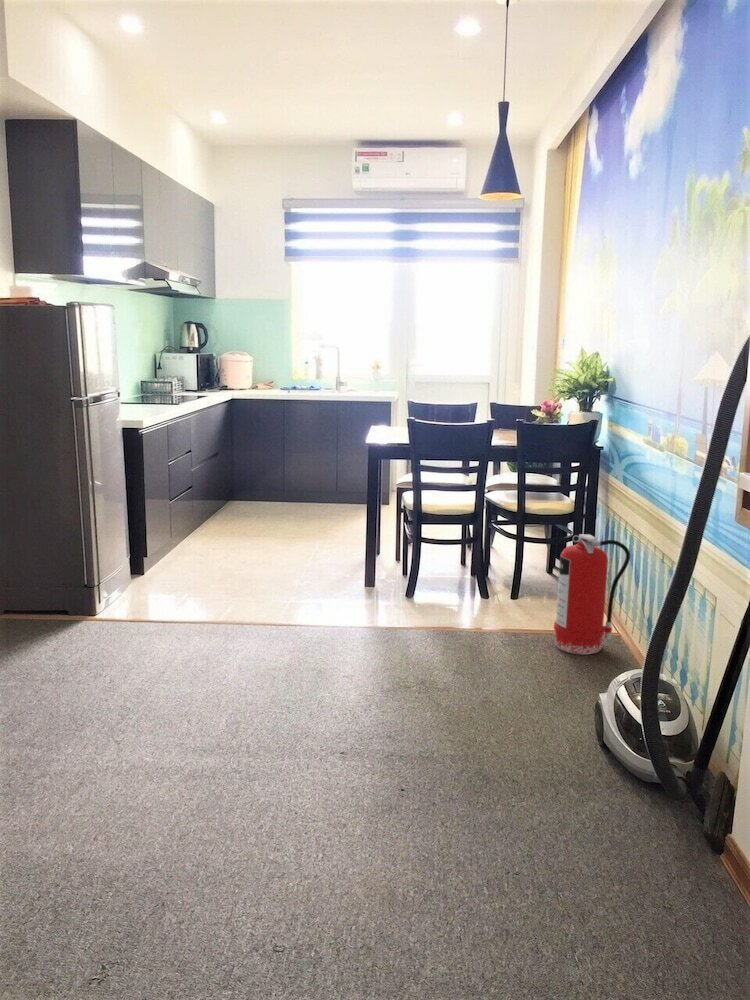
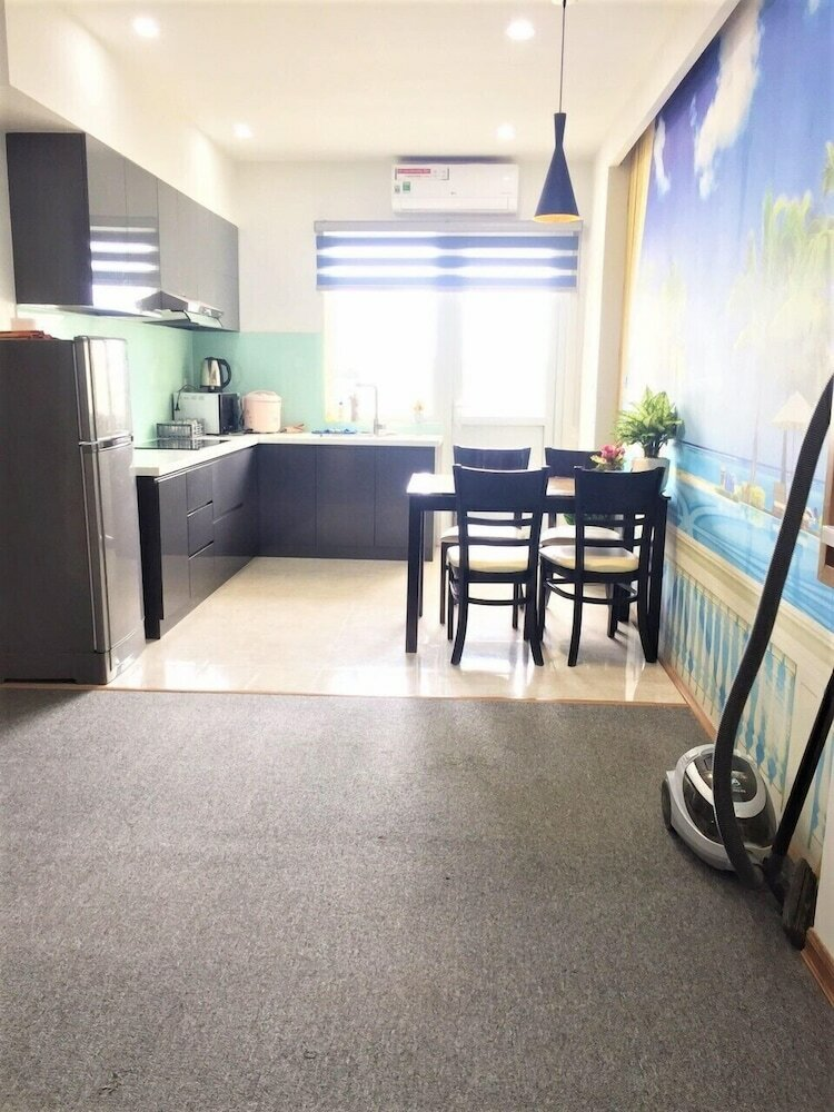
- fire extinguisher (592, 591)
